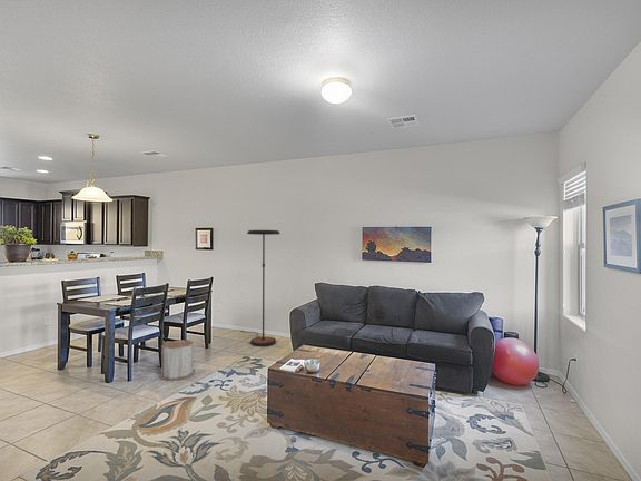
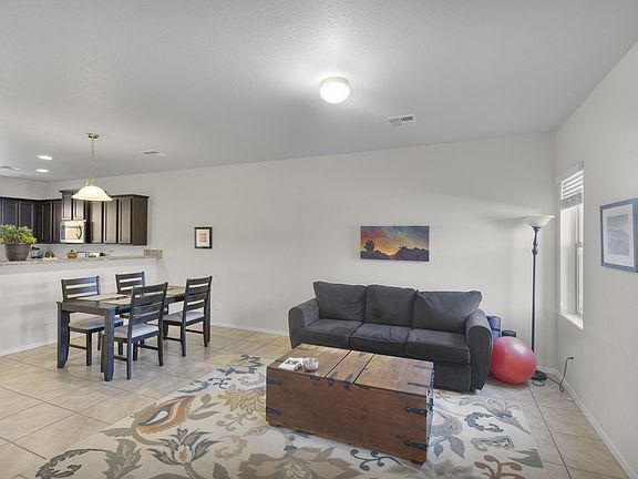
- storage basket (177, 359)
- floor lamp (263, 284)
